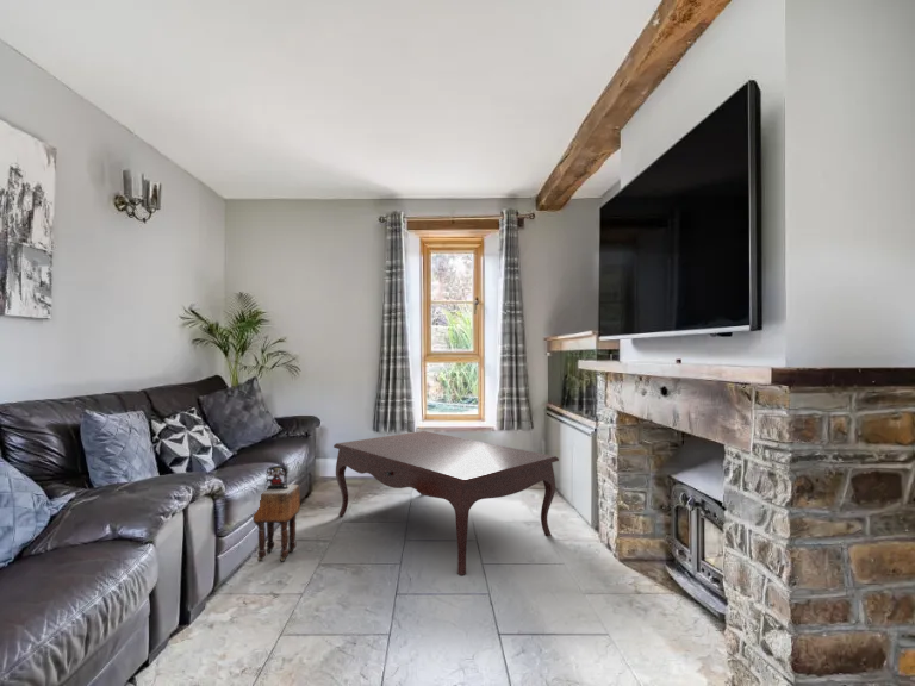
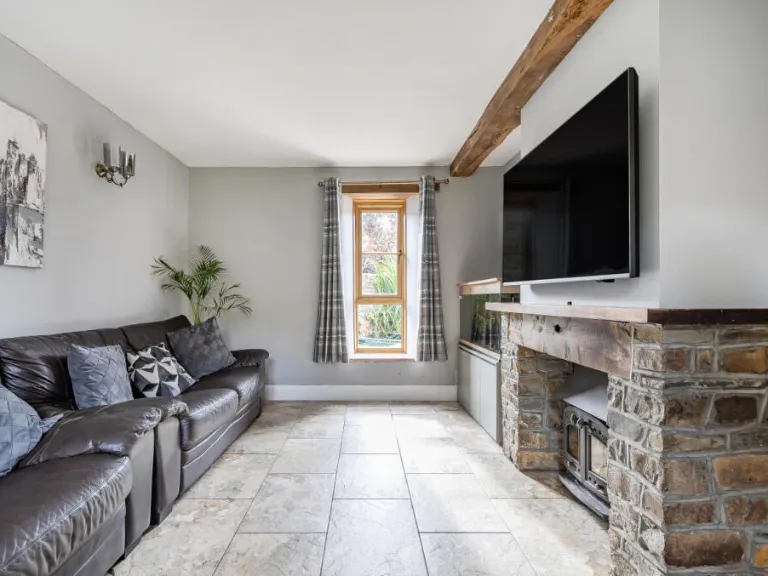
- stool (276, 510)
- coffee table (438, 486)
